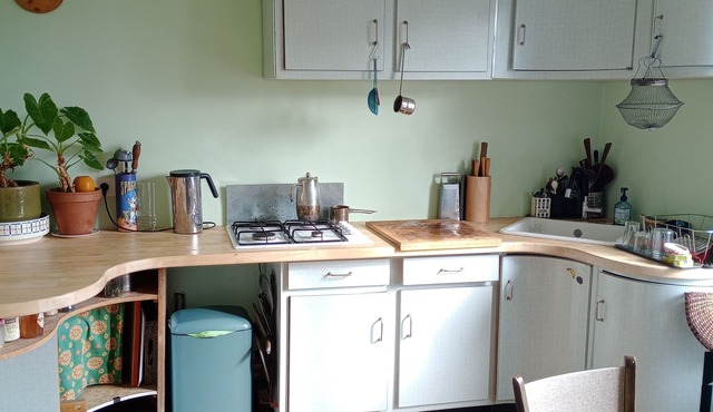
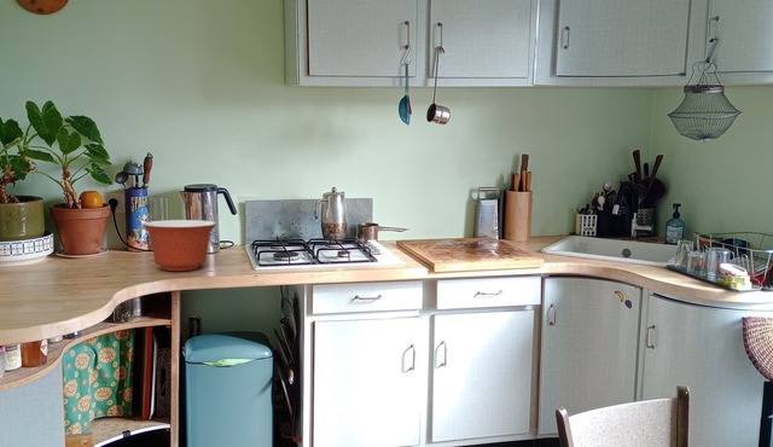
+ mixing bowl (180, 245)
